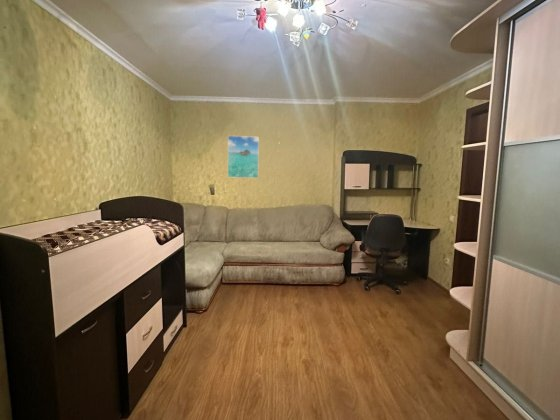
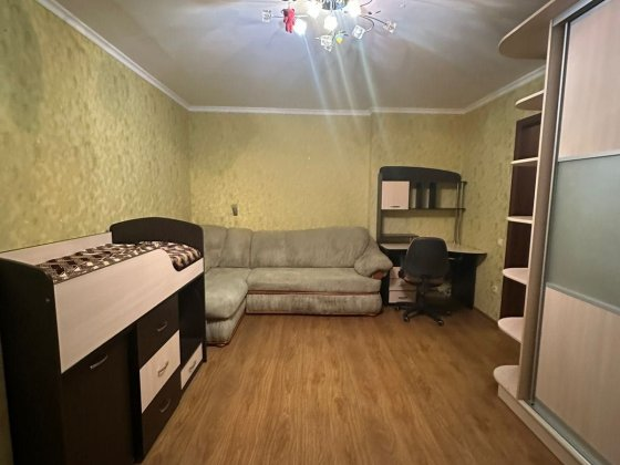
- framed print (243, 157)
